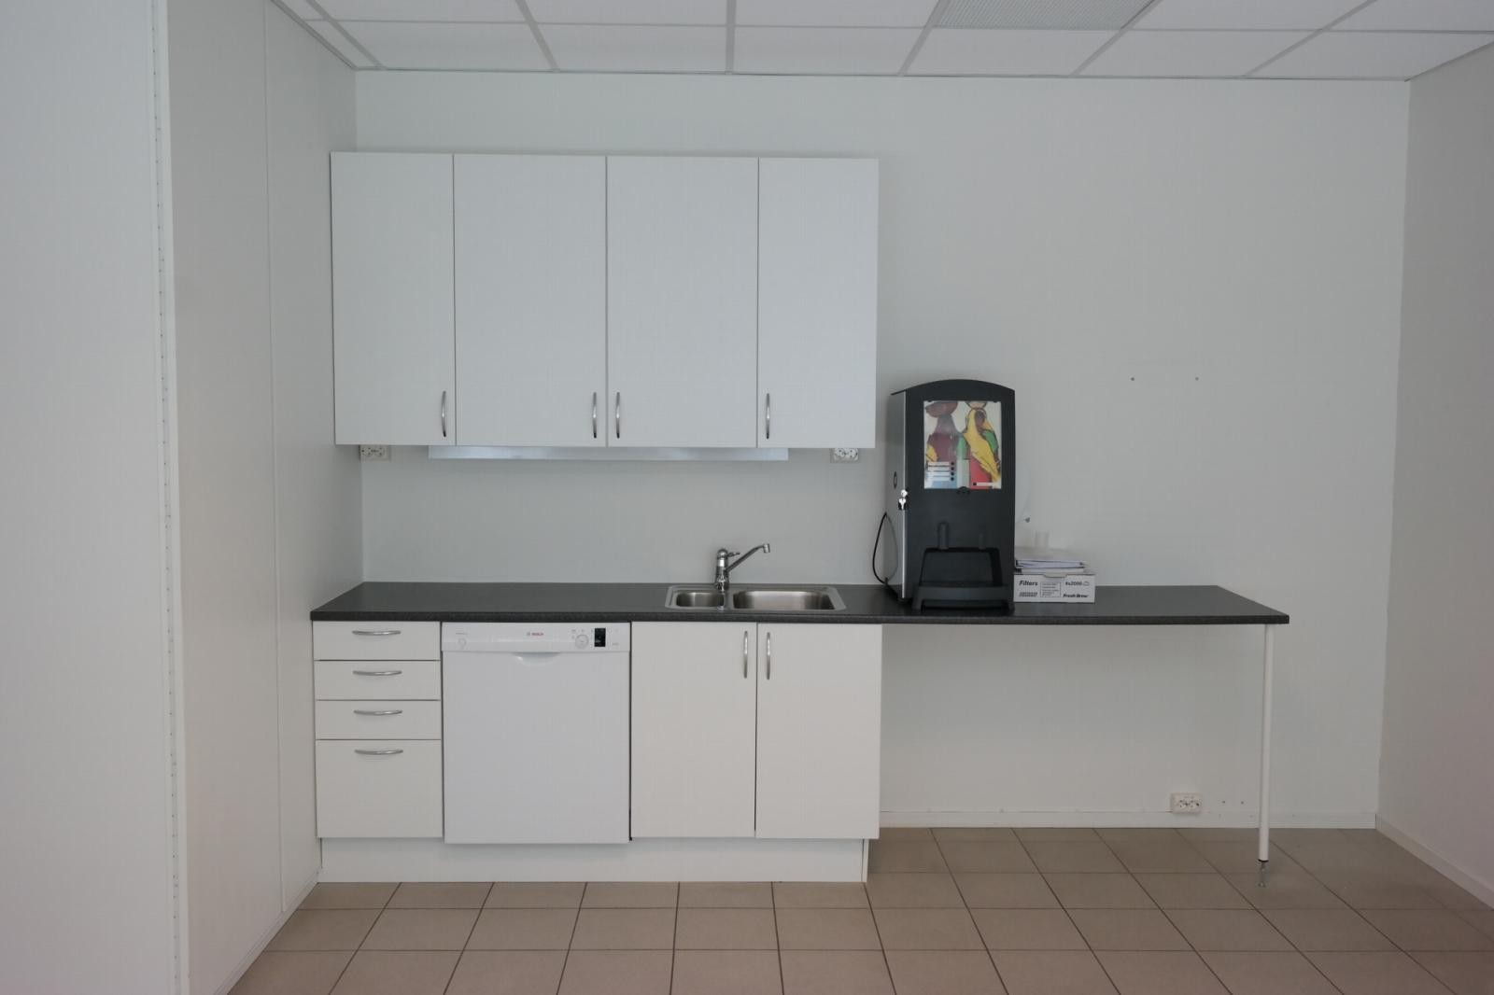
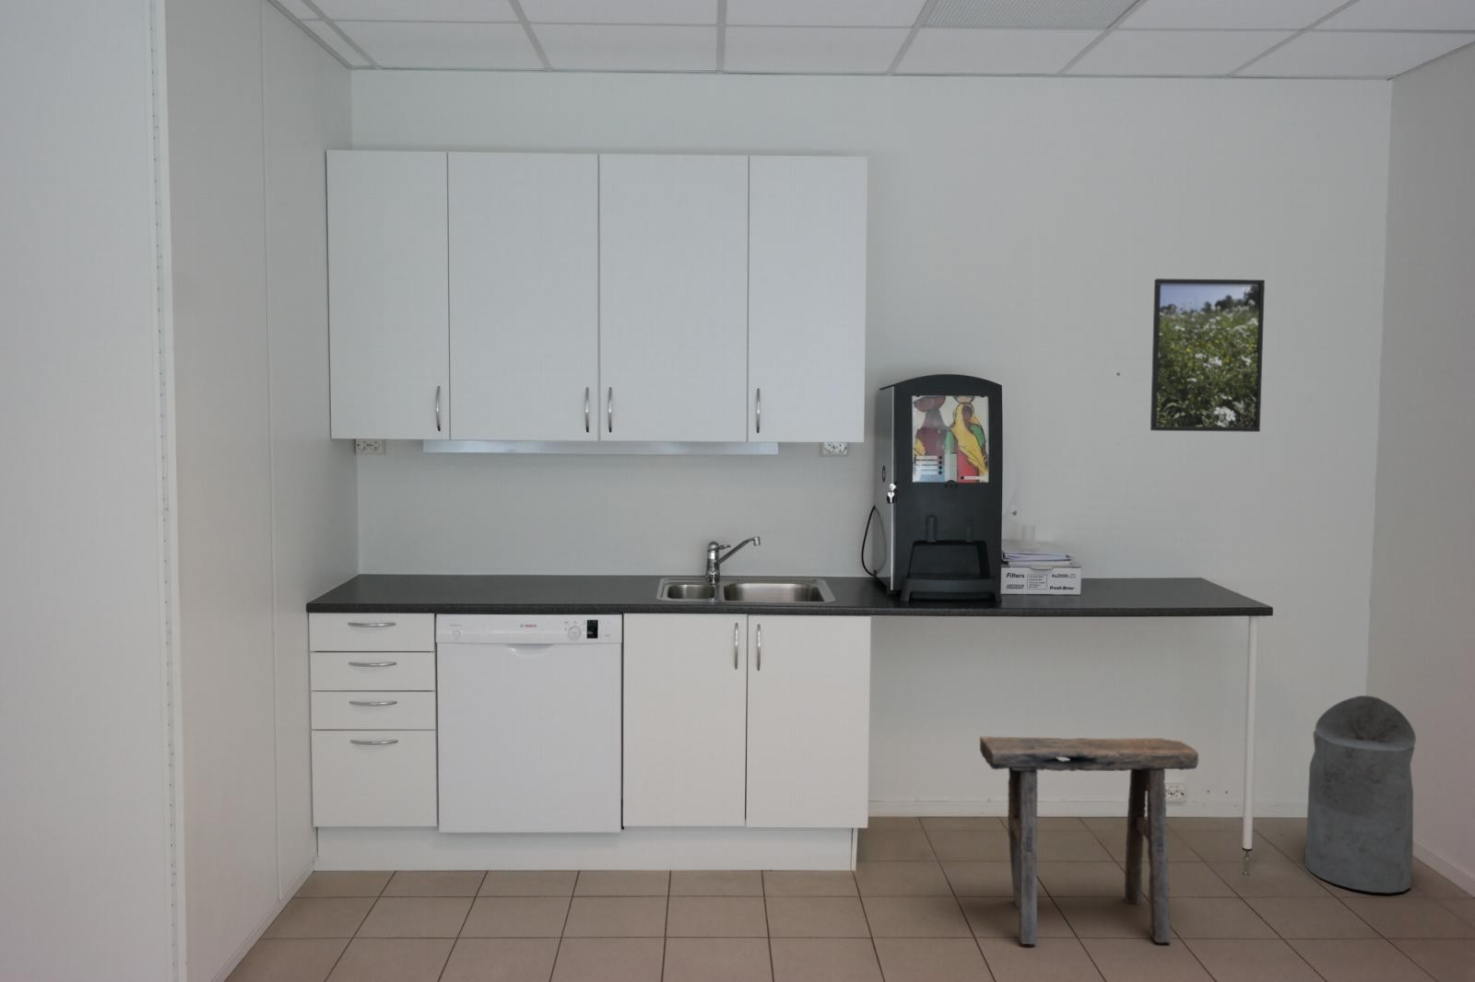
+ stool (1126, 833)
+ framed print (1206, 355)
+ trash can (1361, 781)
